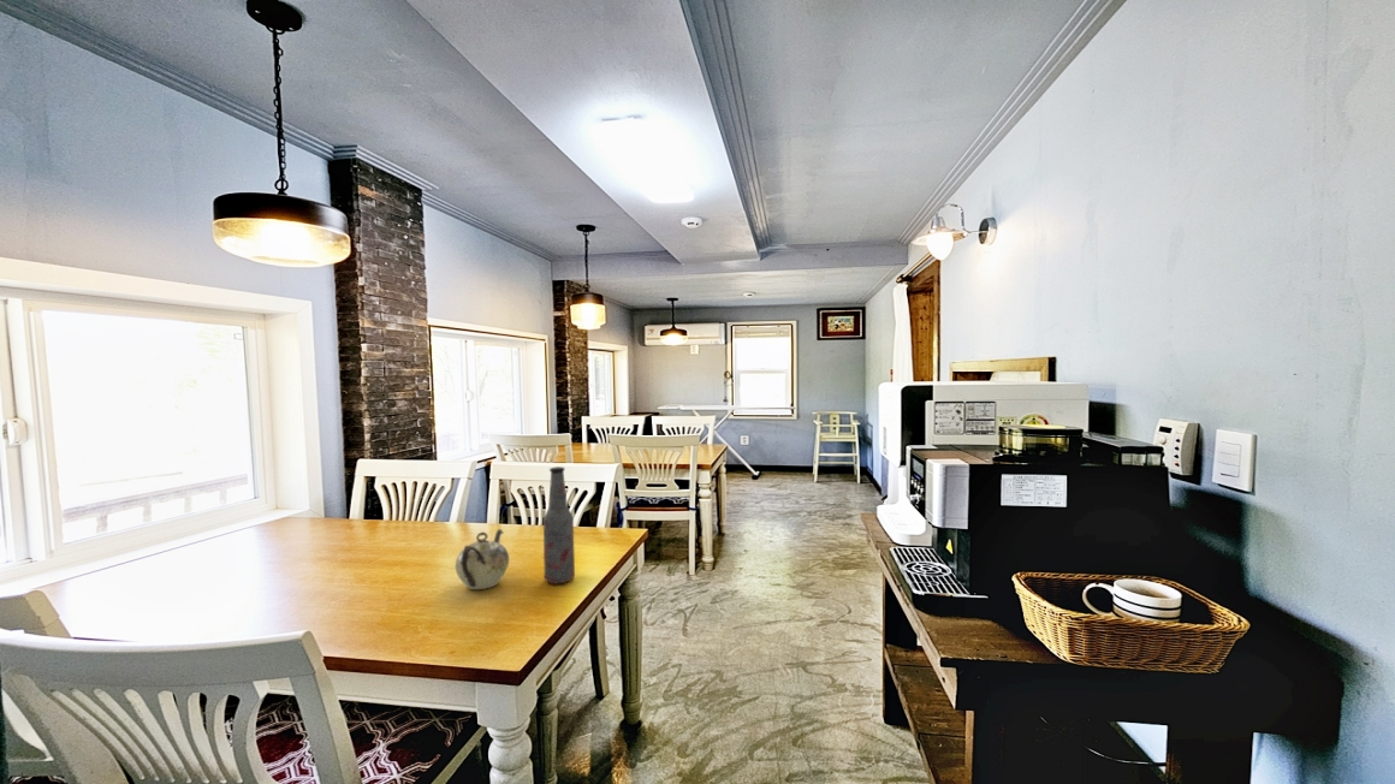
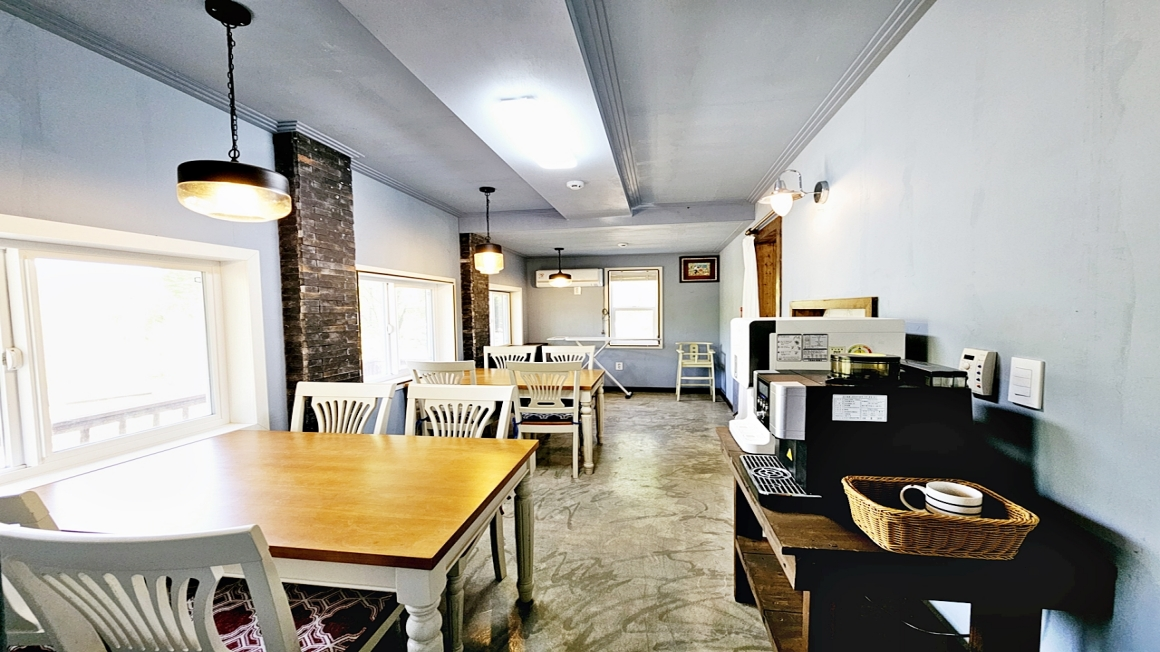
- teapot (483, 556)
- bottle (558, 523)
